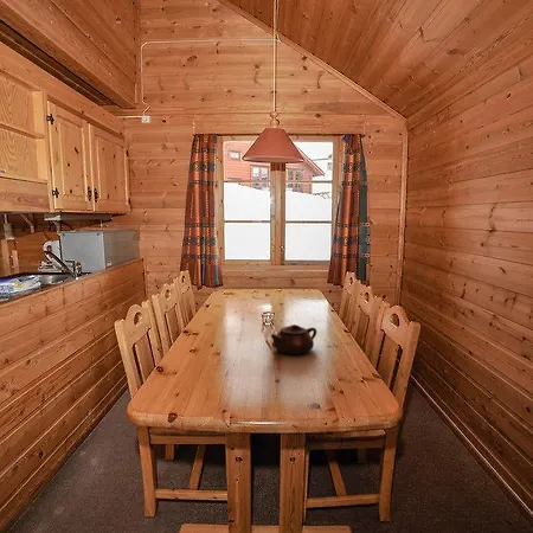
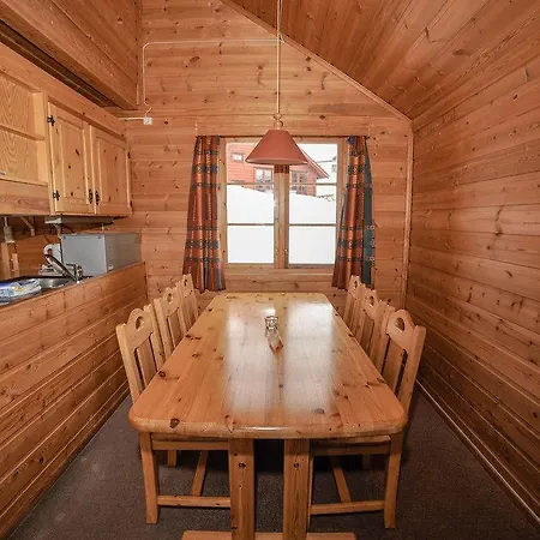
- teapot (294, 336)
